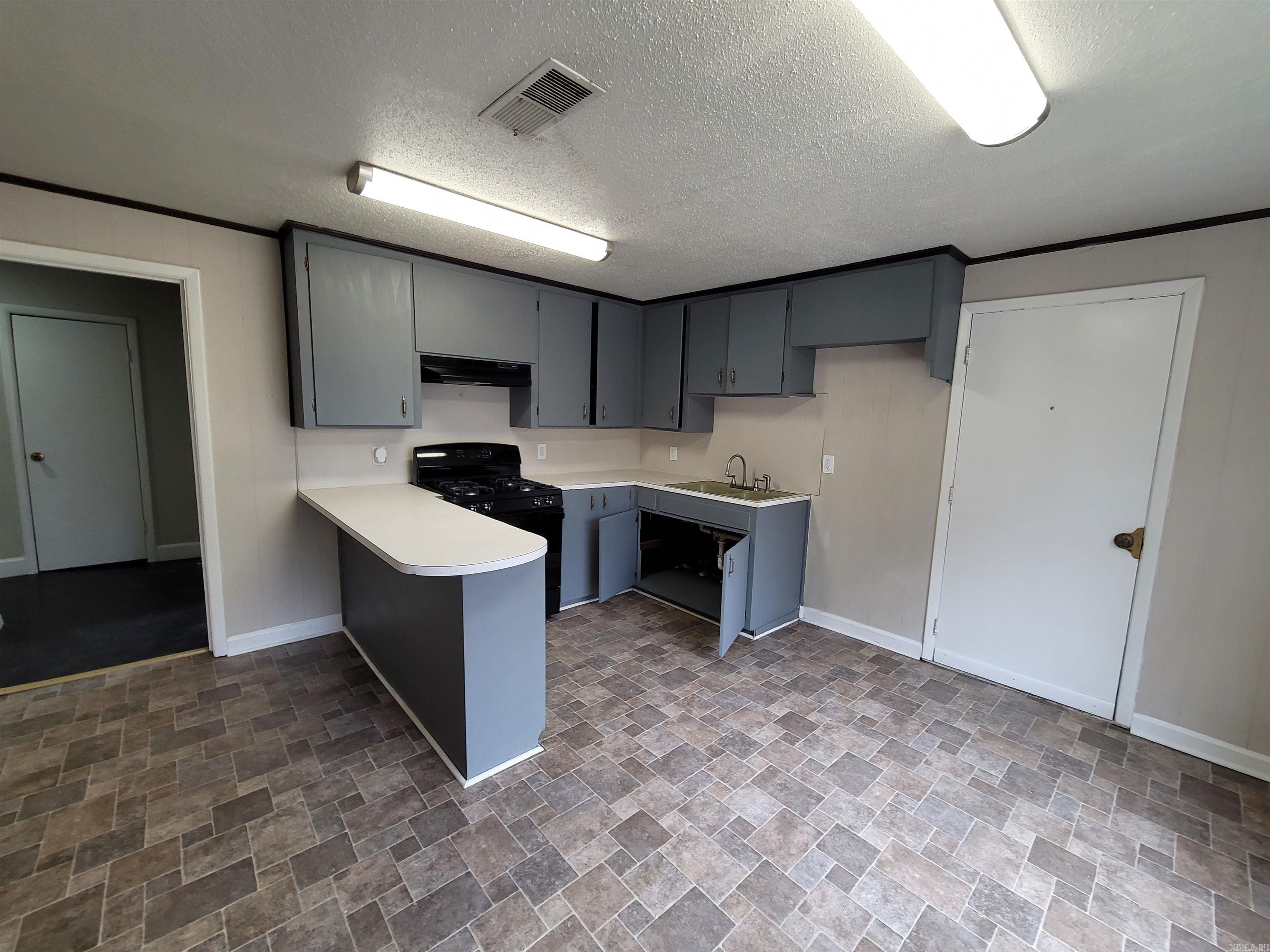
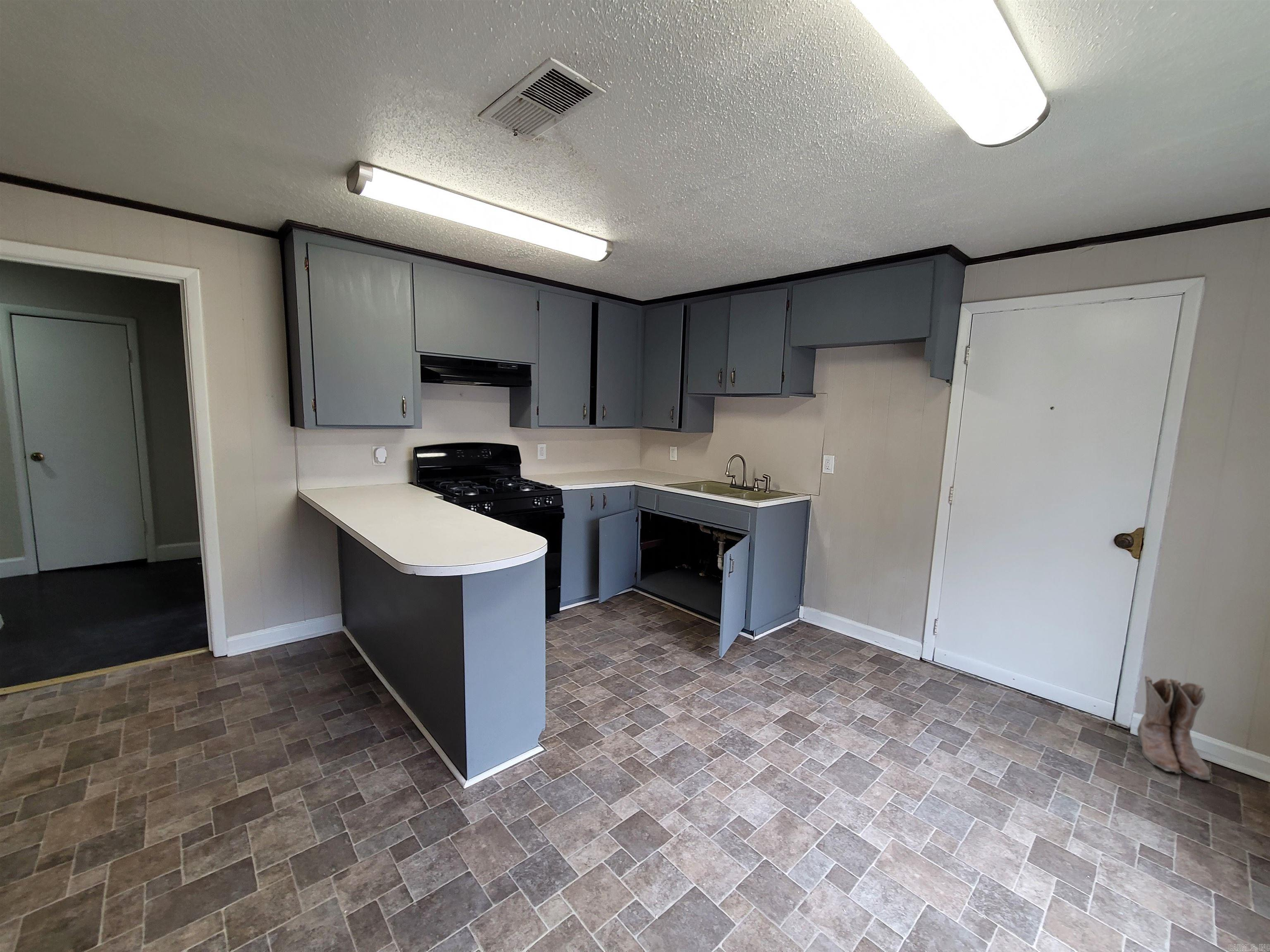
+ boots (1176, 722)
